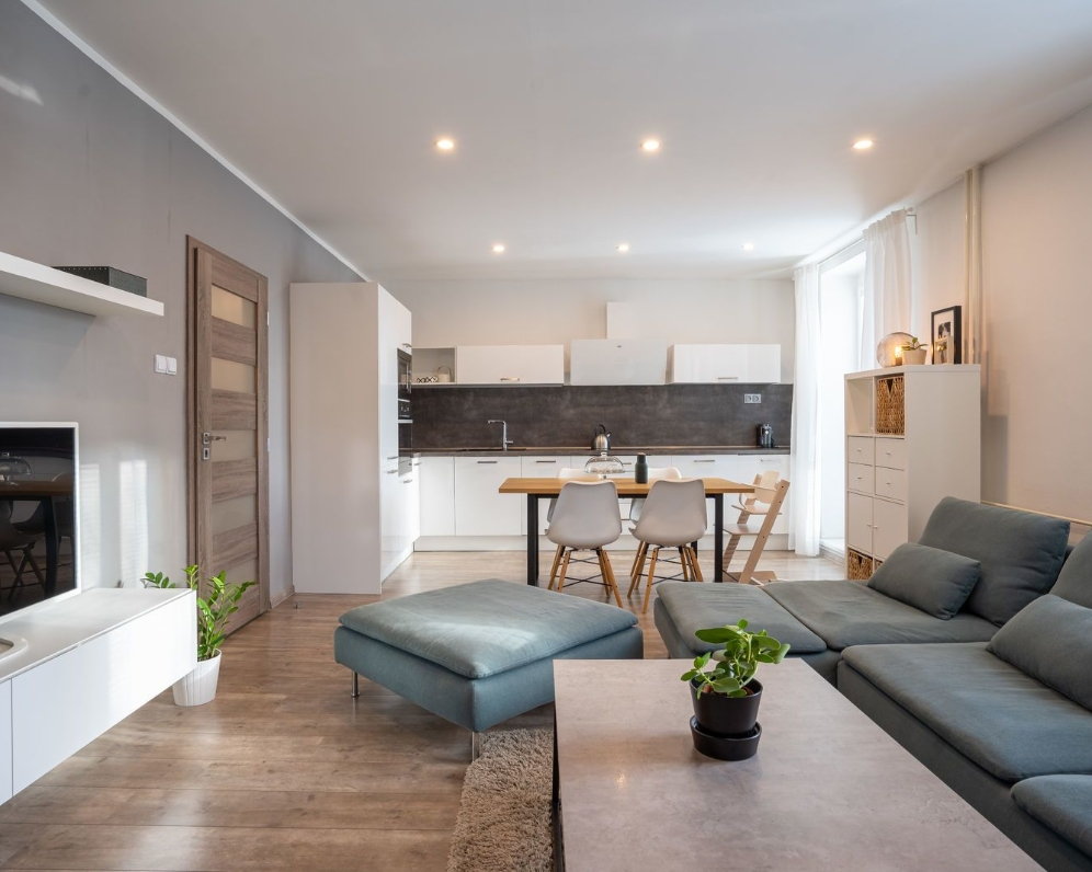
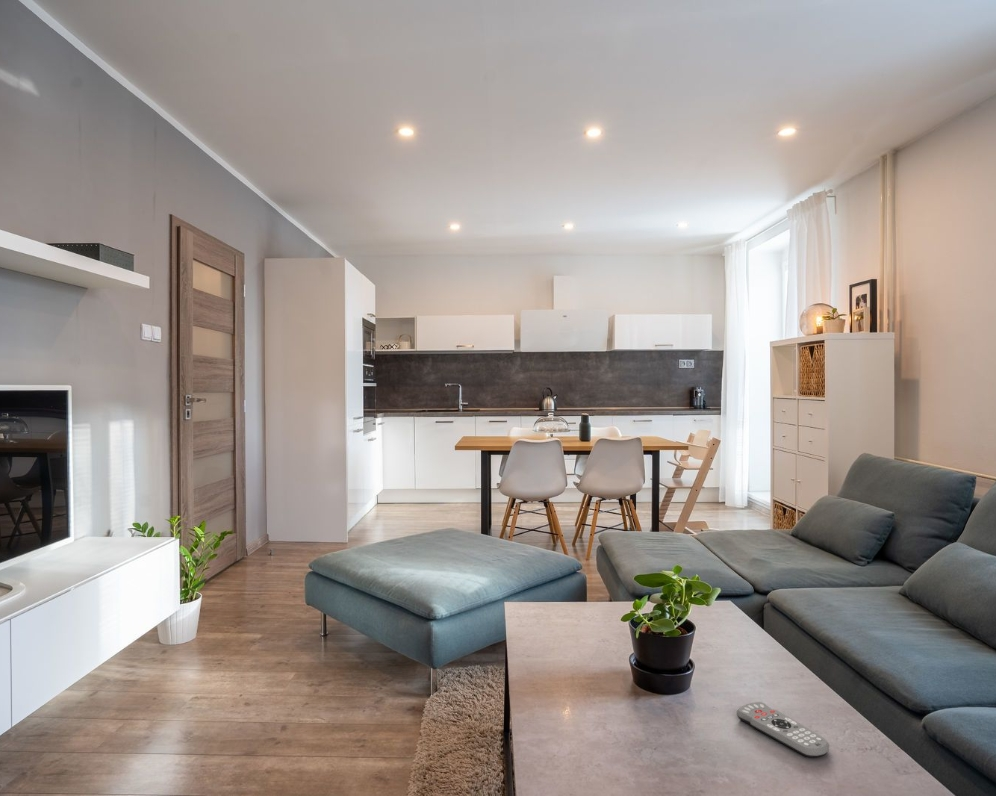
+ remote control (782, 729)
